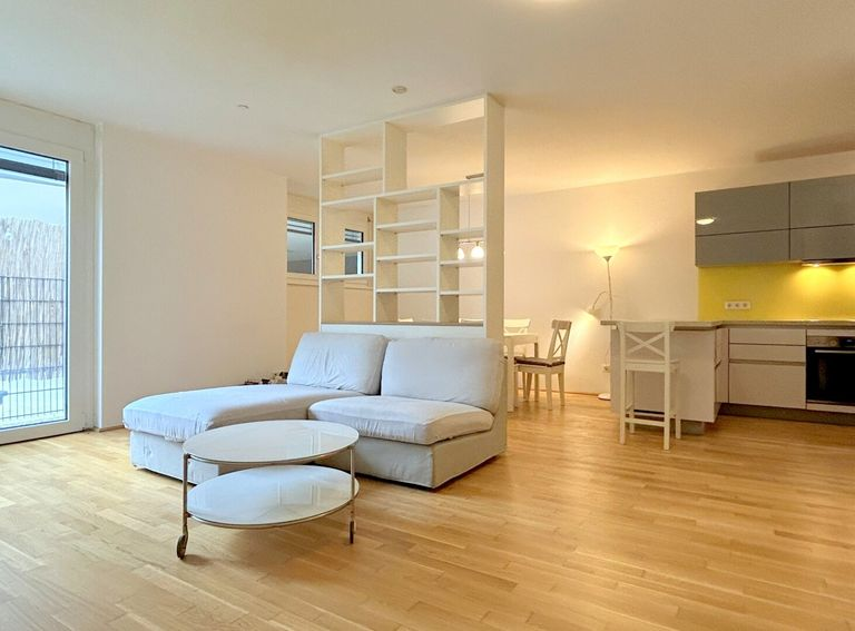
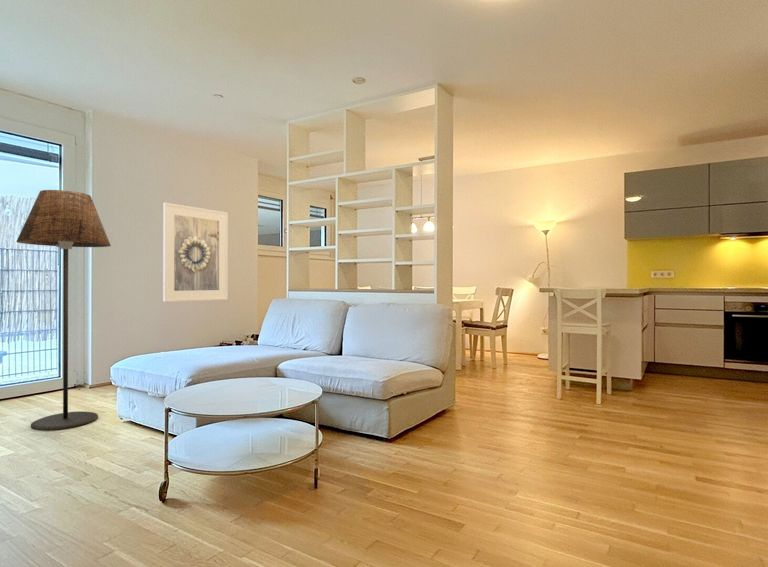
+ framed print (197, 254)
+ floor lamp (65, 307)
